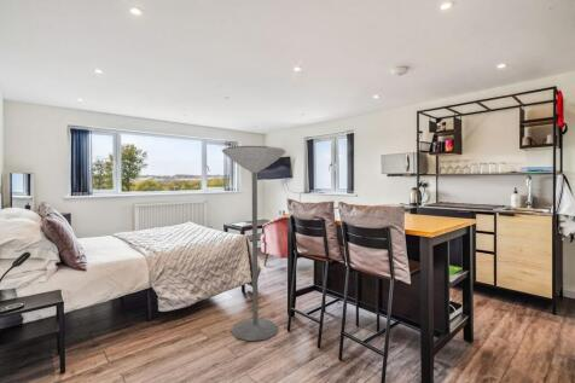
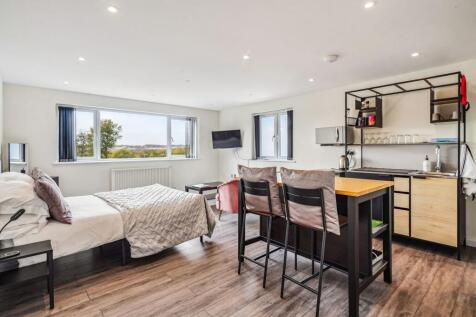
- floor lamp (255, 239)
